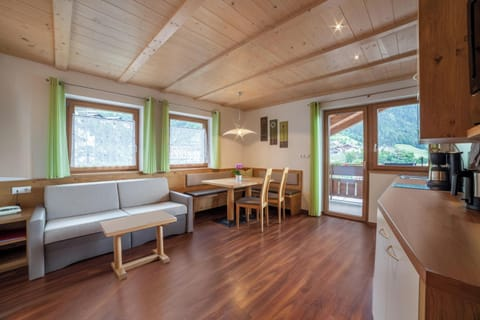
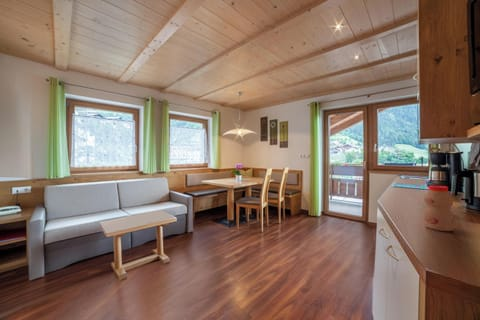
+ bottle (438, 207)
